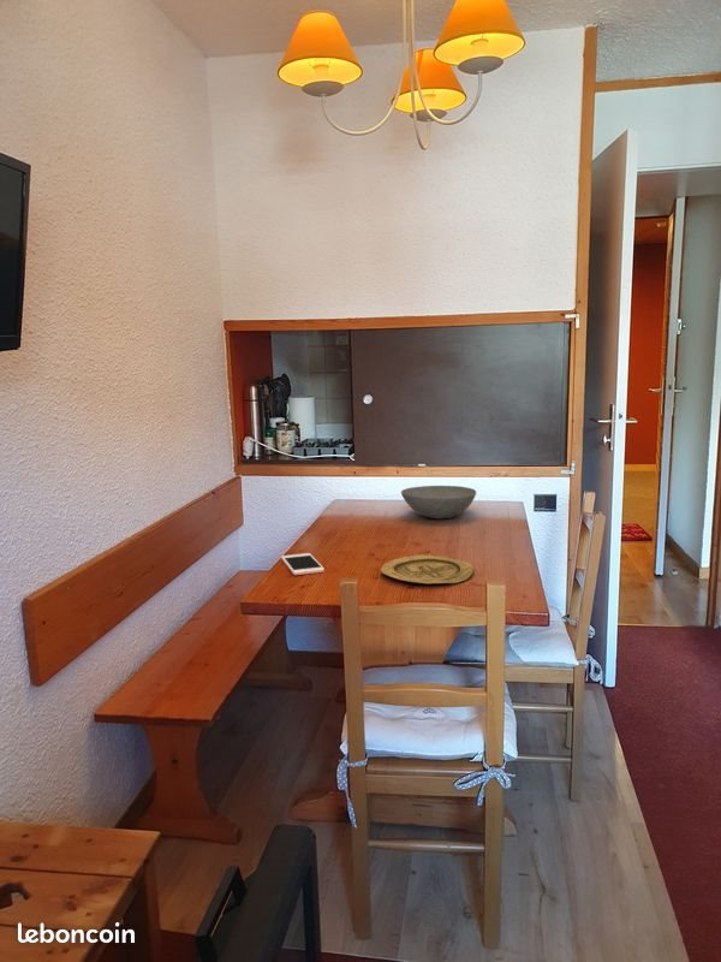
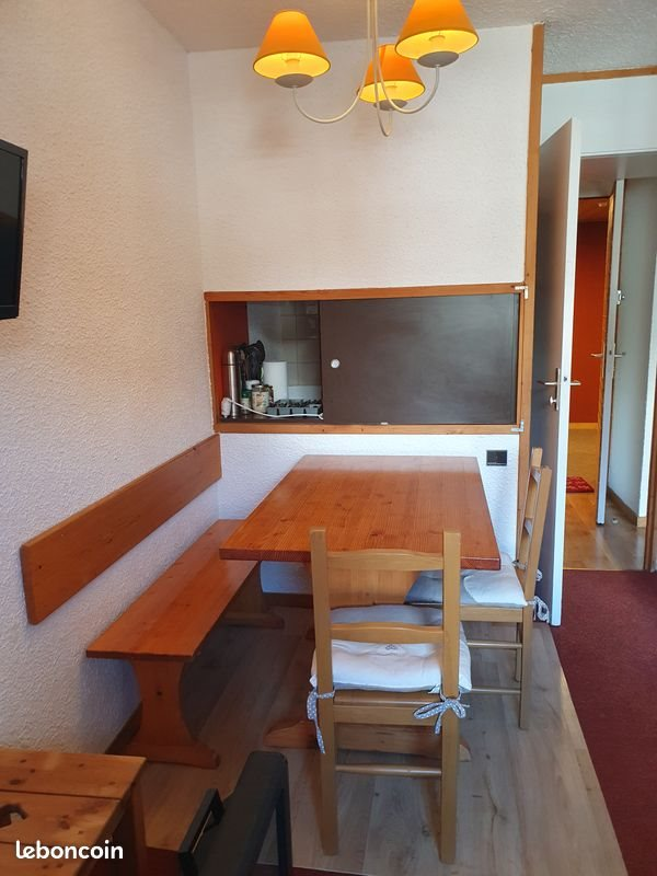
- bowl (439, 503)
- plate (427, 569)
- cell phone (302, 563)
